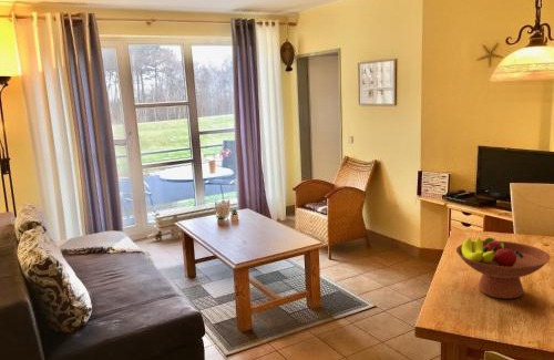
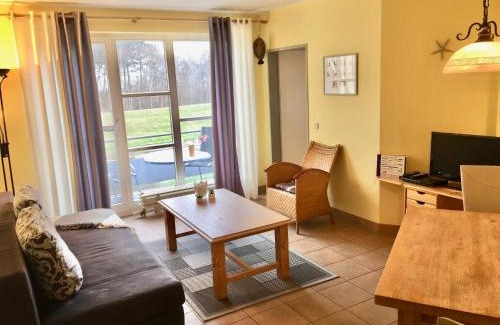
- fruit bowl (501, 264)
